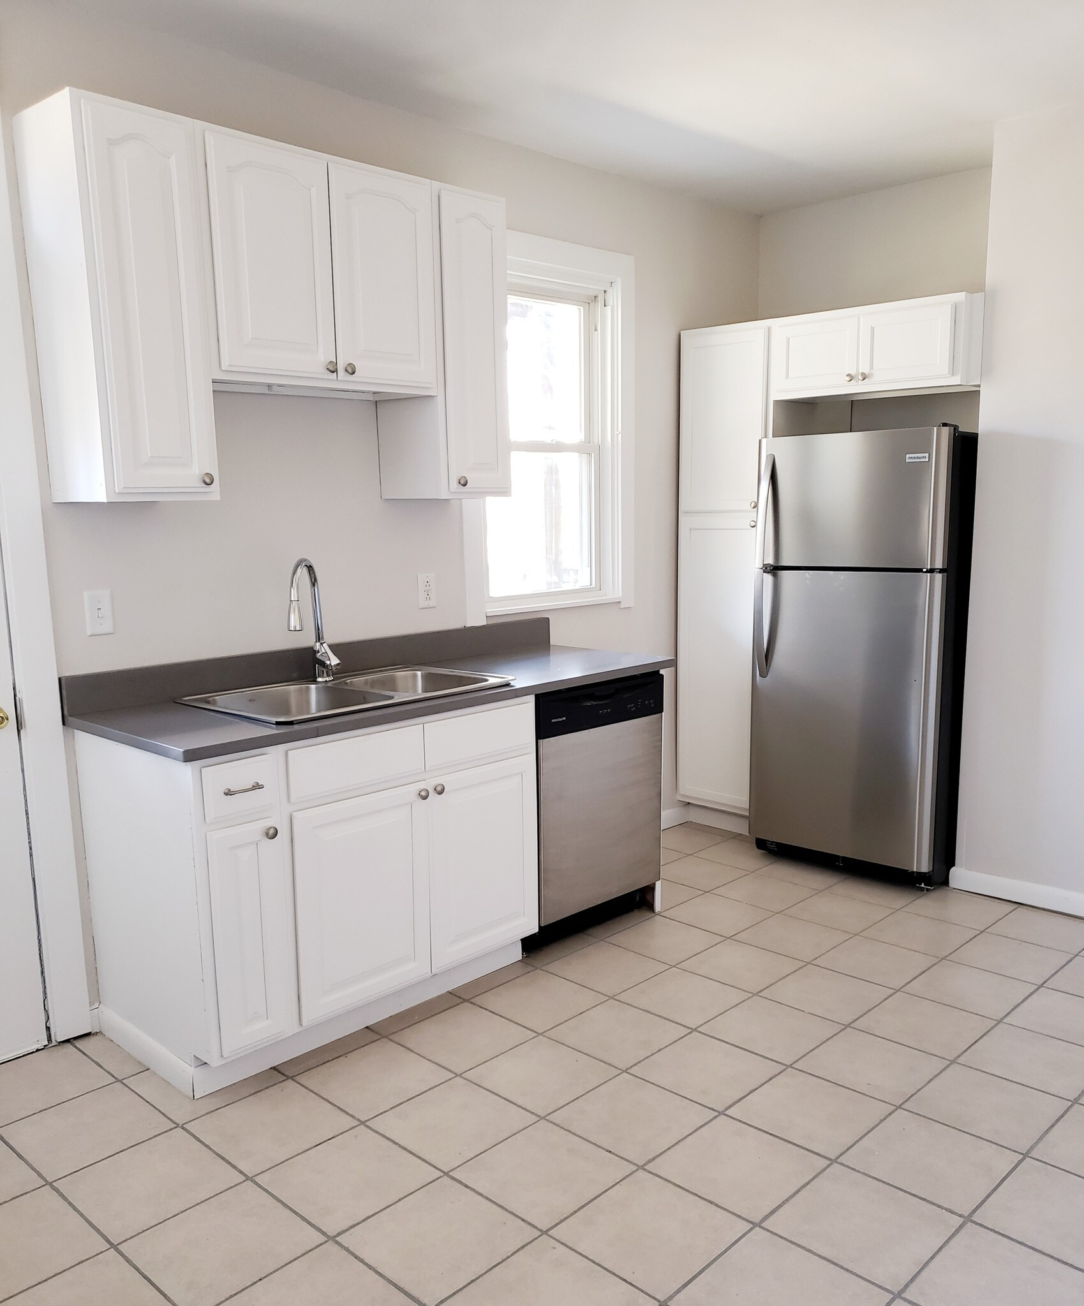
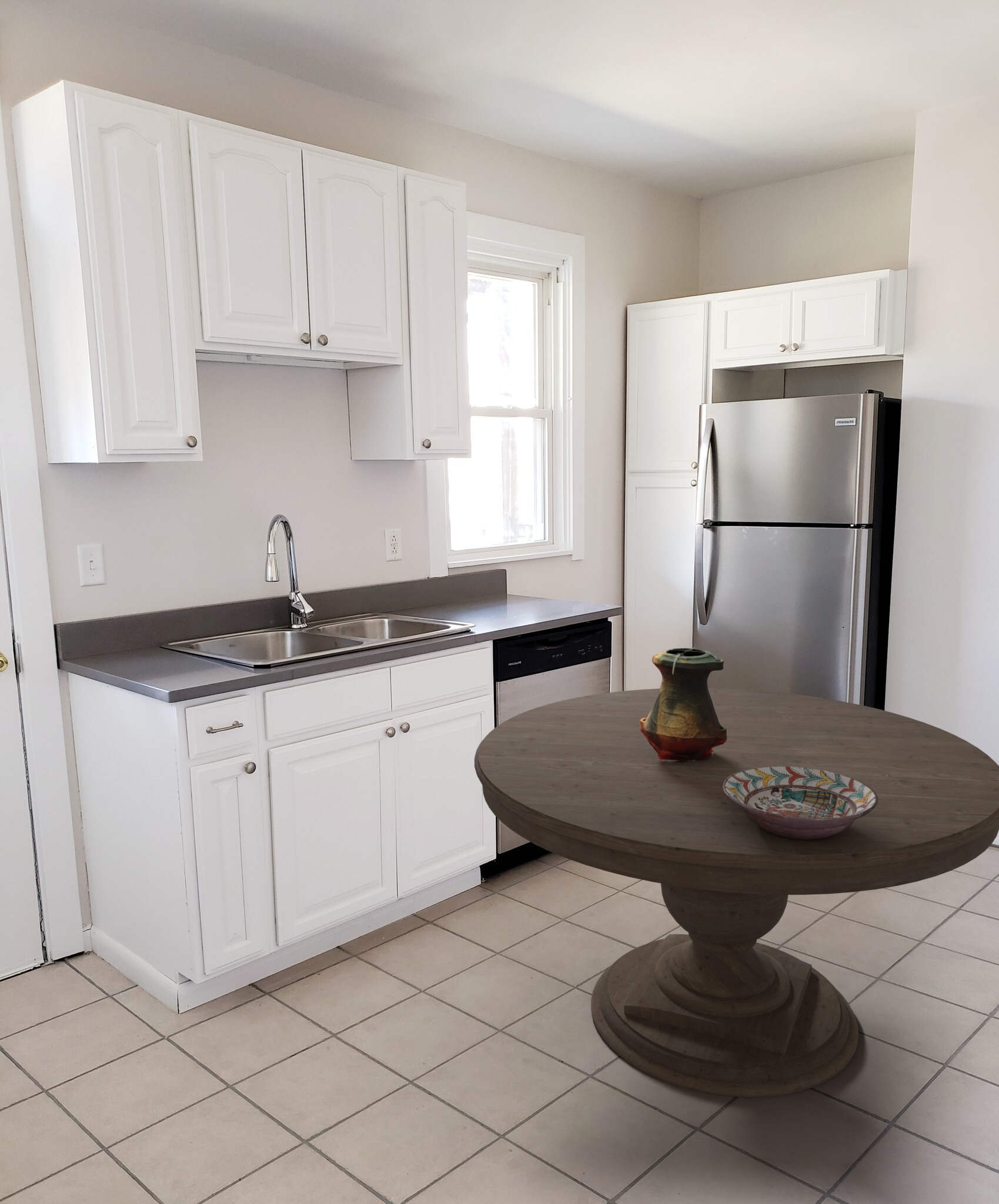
+ decorative bowl (798, 807)
+ dining table (723, 884)
+ vase (683, 703)
